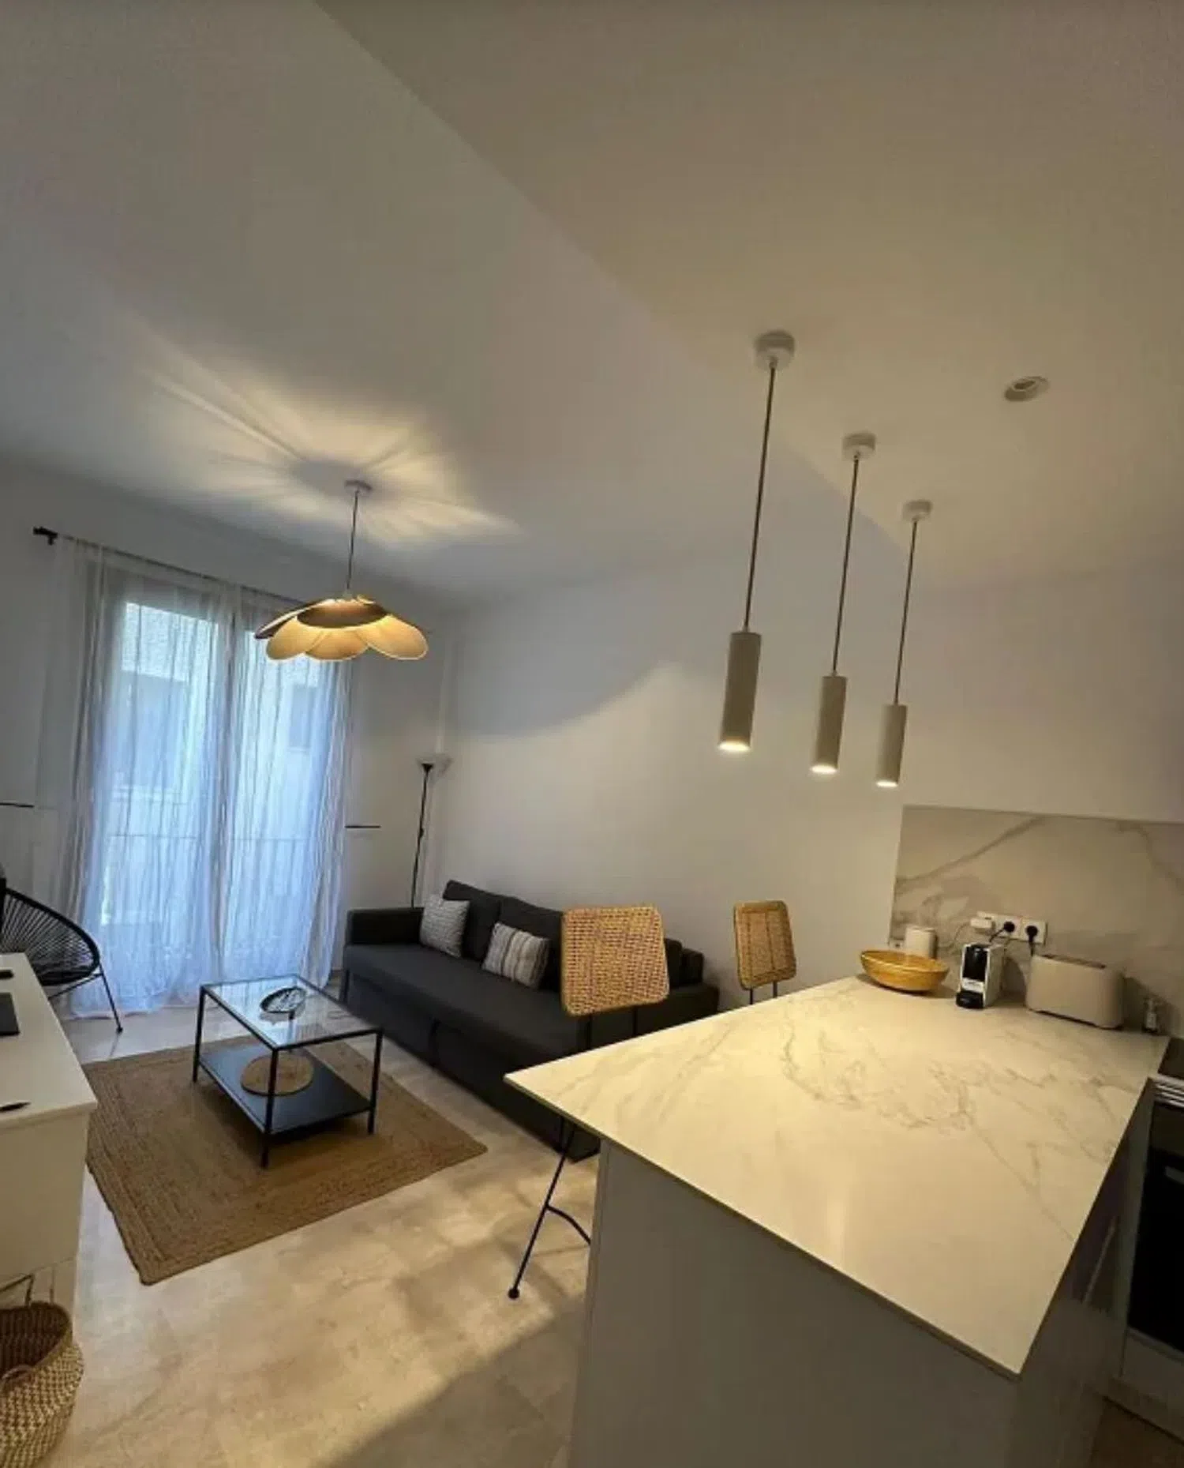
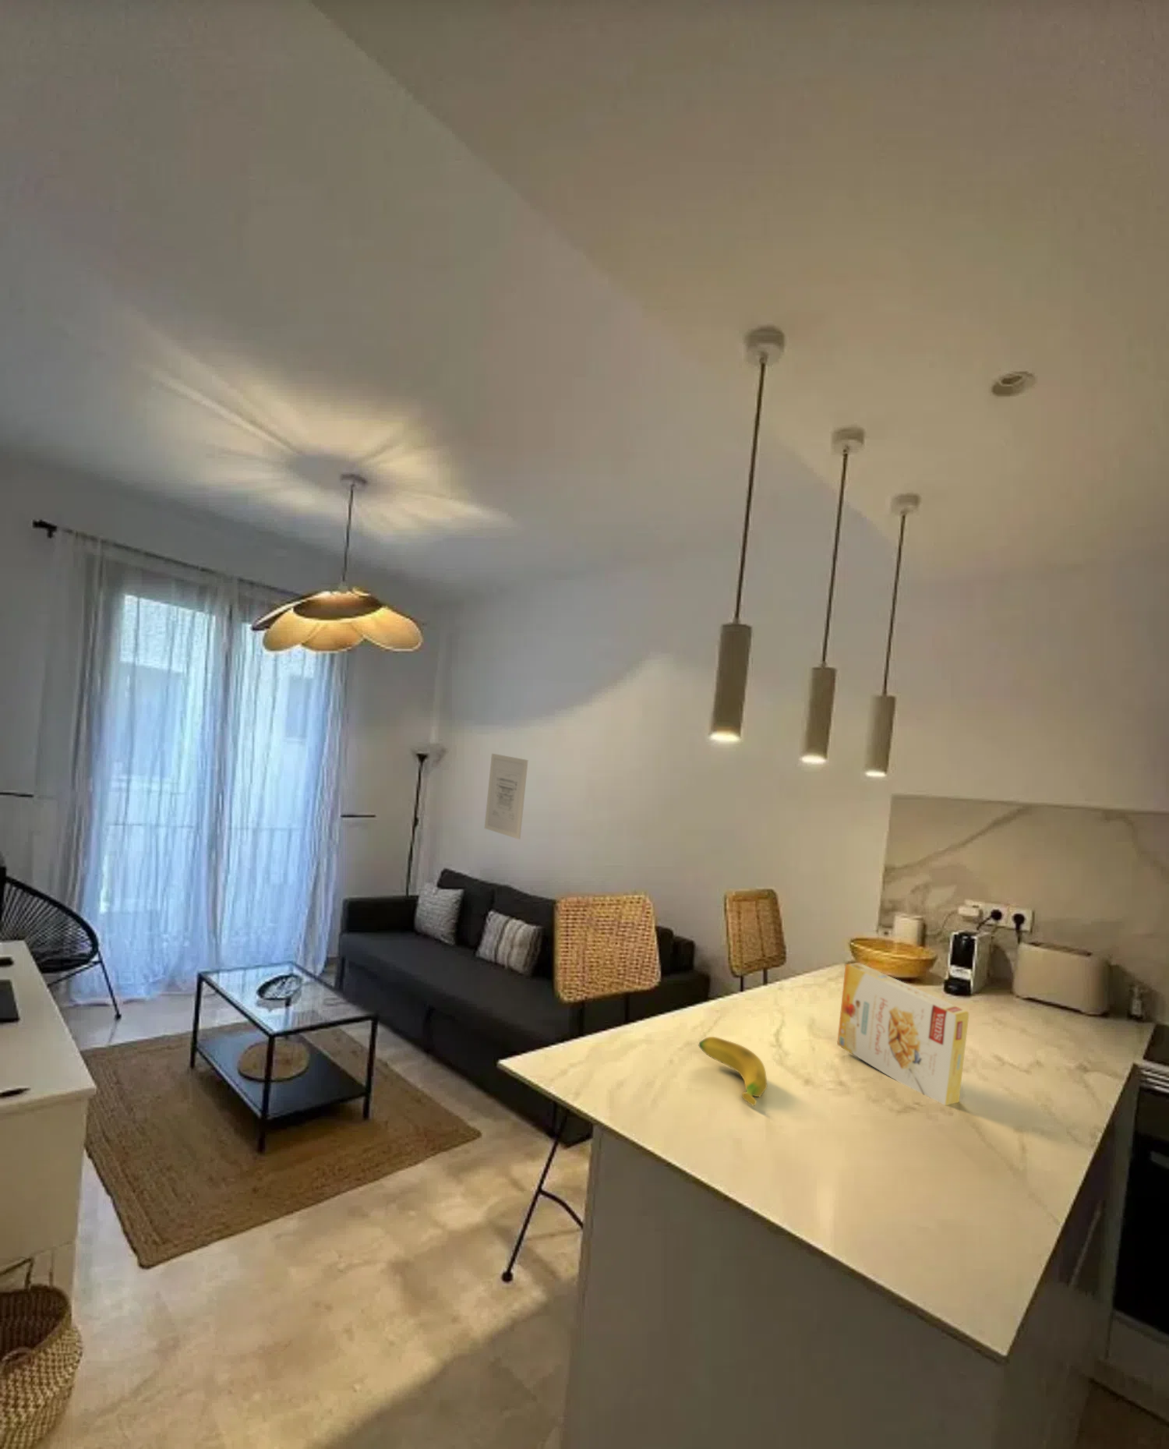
+ wall art (505, 795)
+ cereal box (898, 1029)
+ banana (731, 1067)
